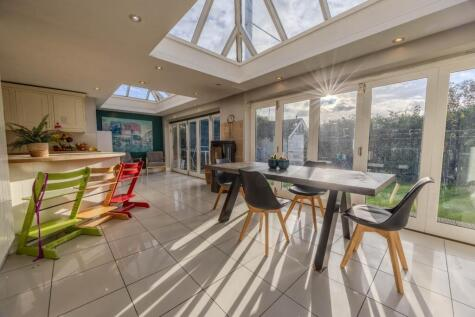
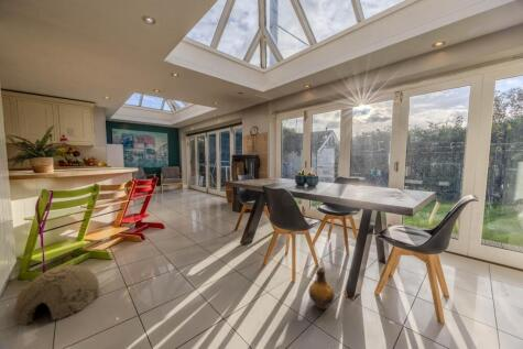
+ woven basket (59, 285)
+ ceramic jug (322, 287)
